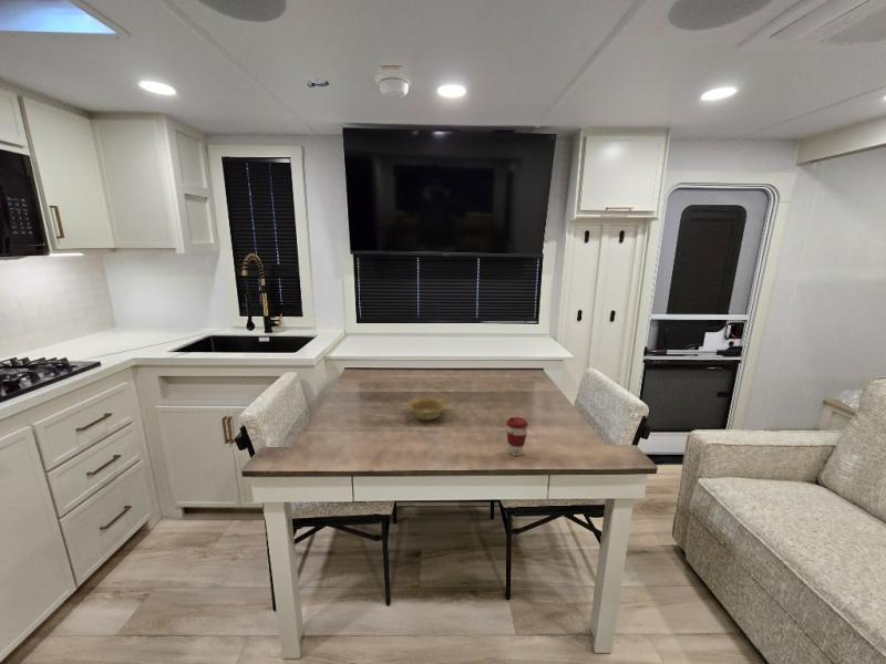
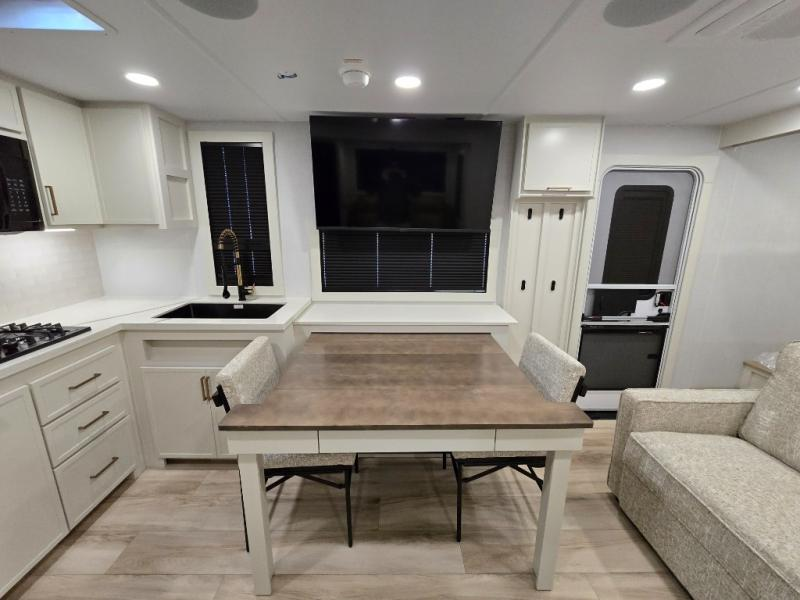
- bowl (426, 409)
- coffee cup (516, 436)
